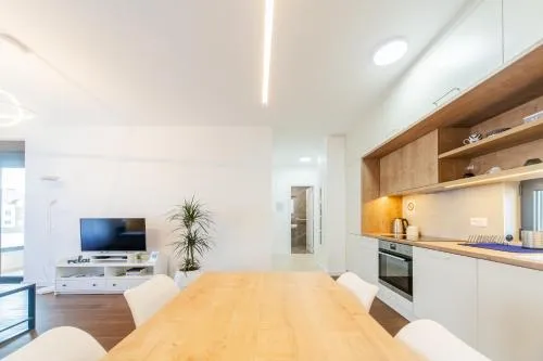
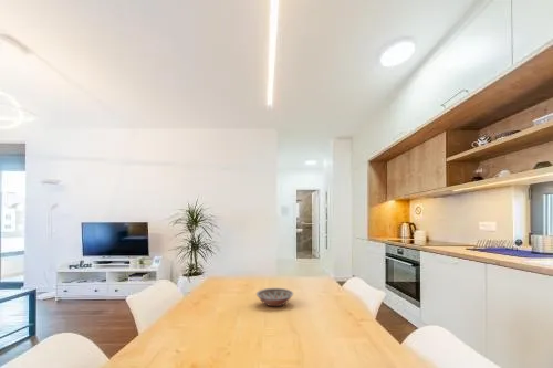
+ bowl (274, 298)
